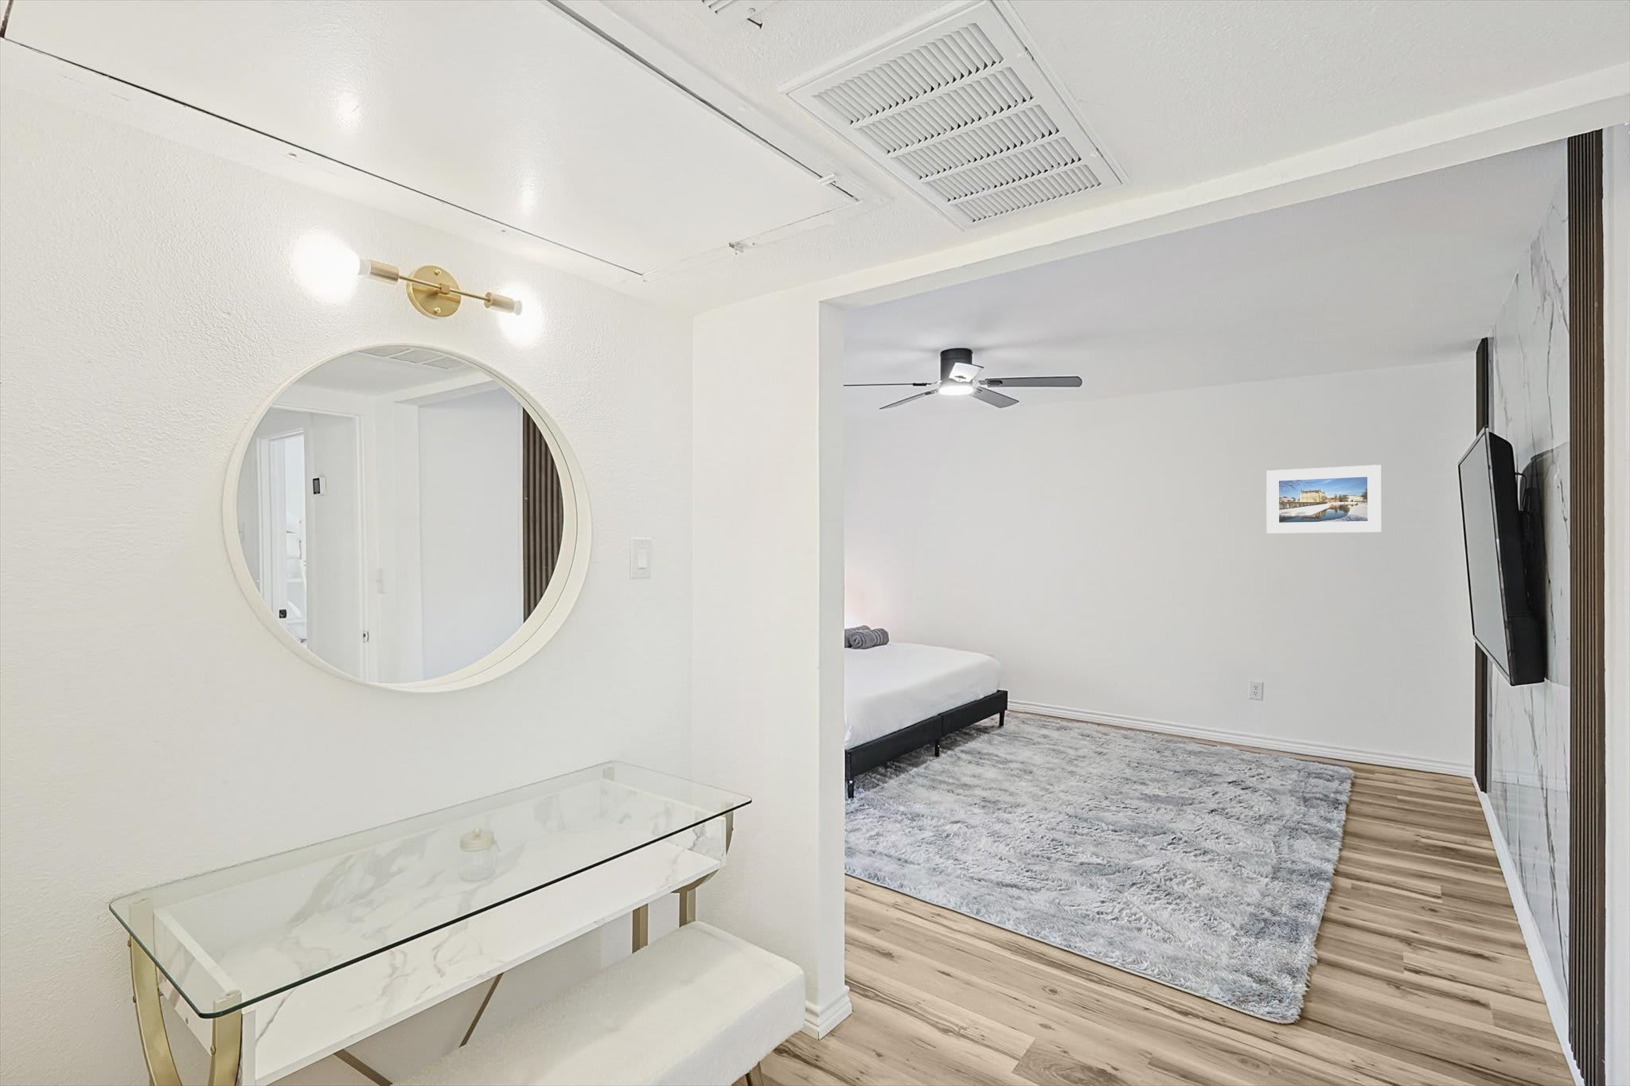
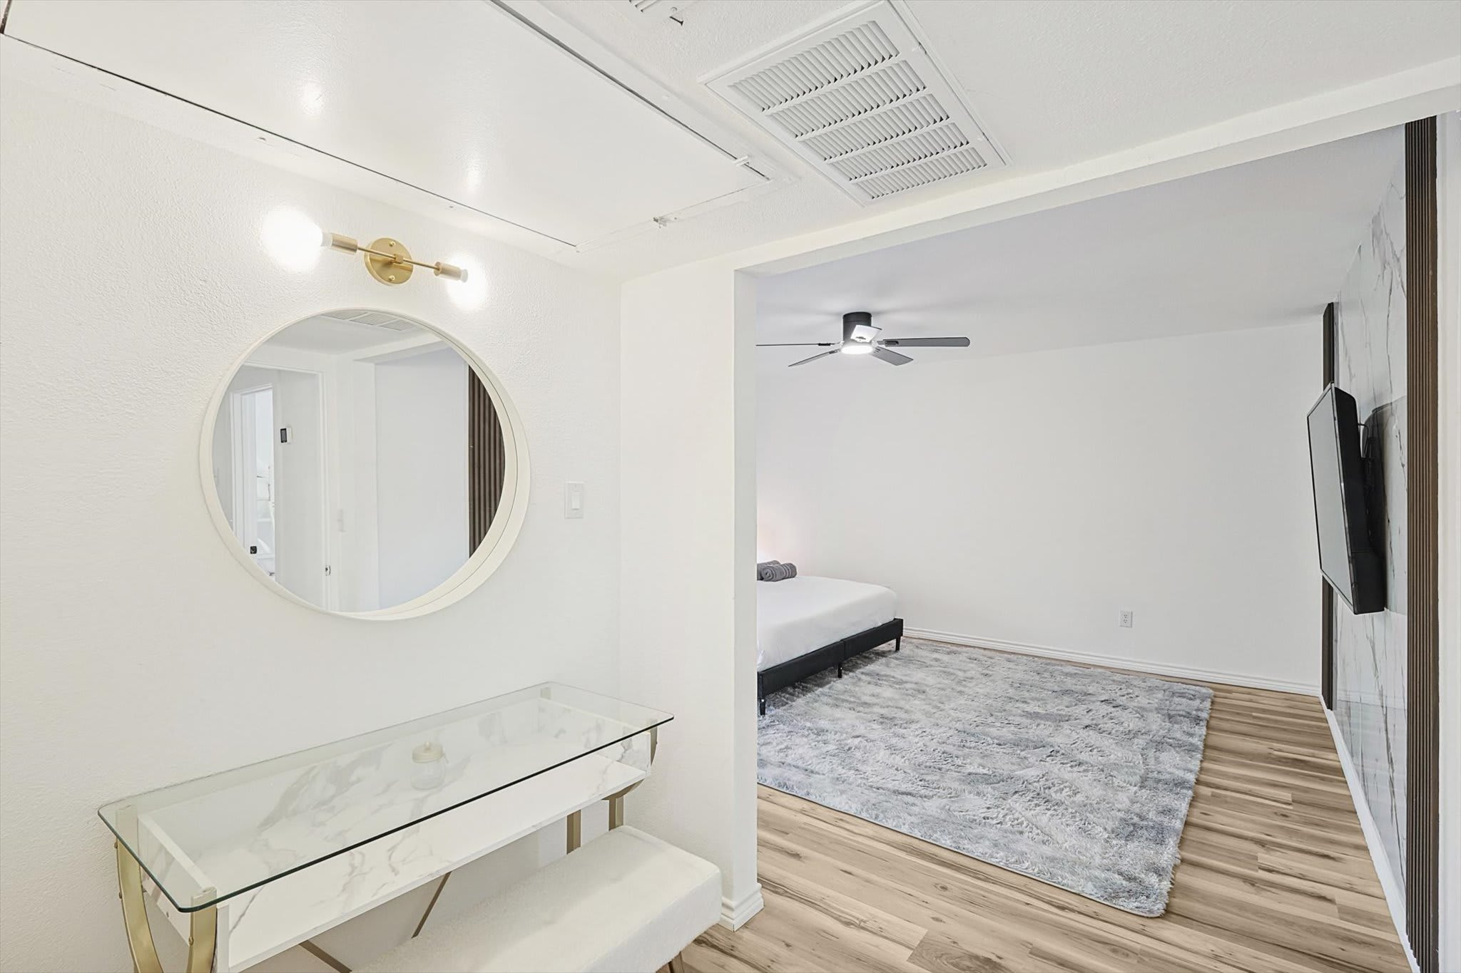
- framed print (1322, 499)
